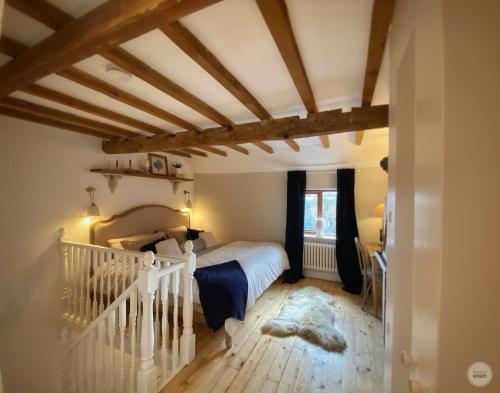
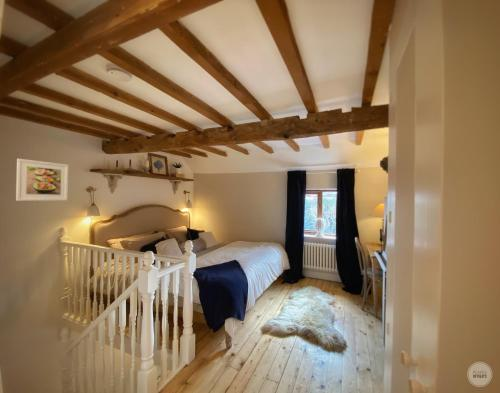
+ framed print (44, 181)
